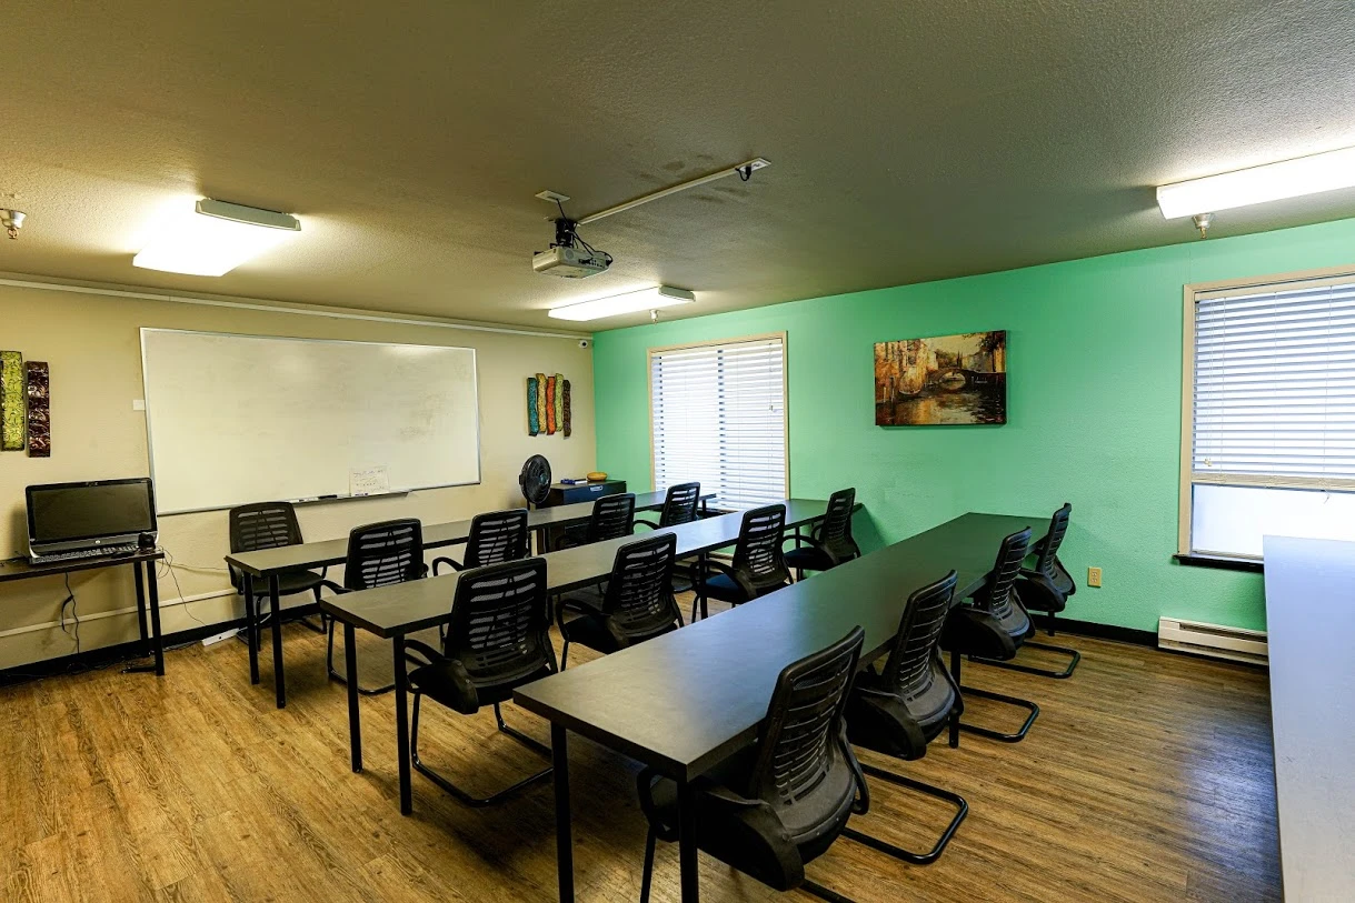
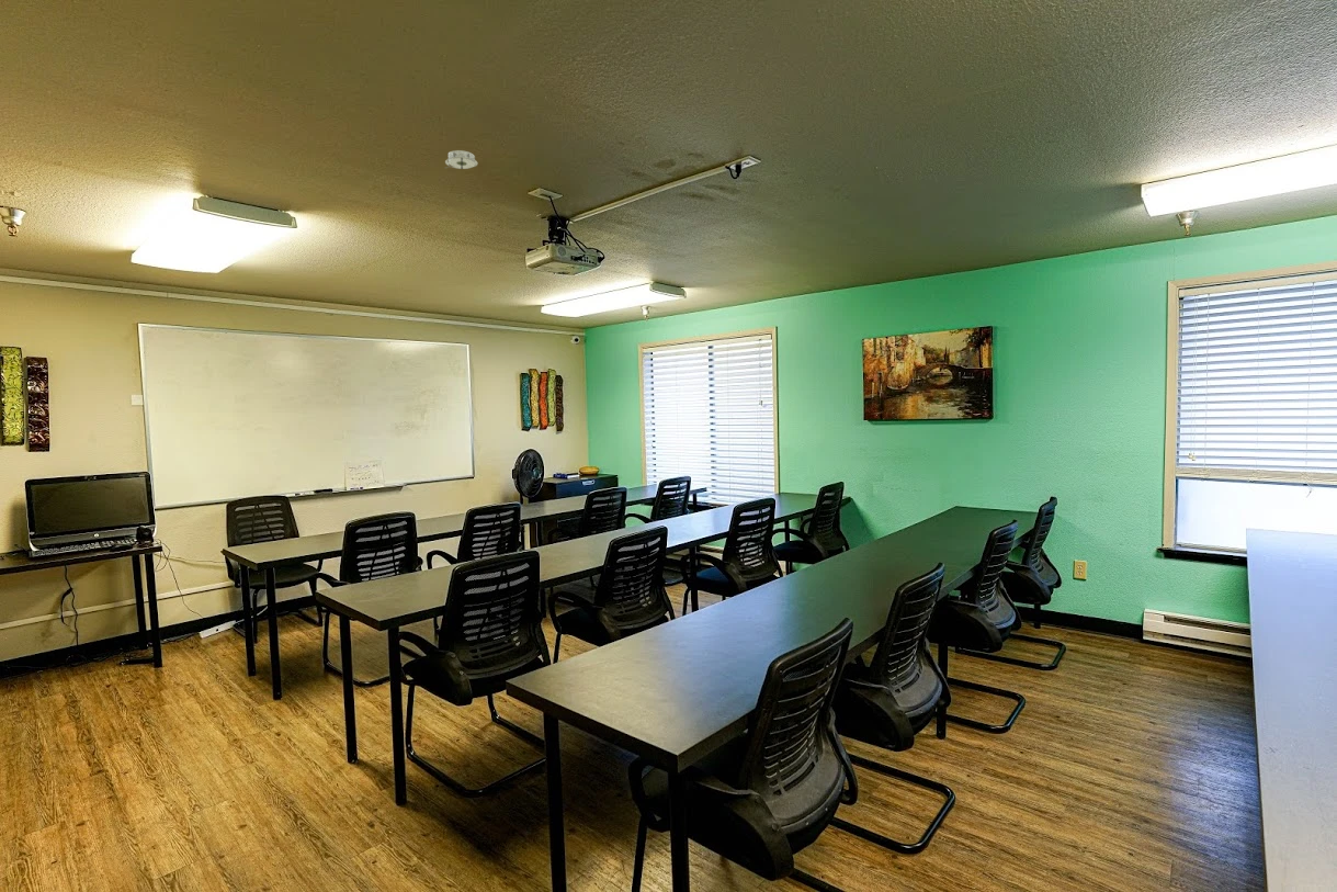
+ smoke detector (460, 159)
